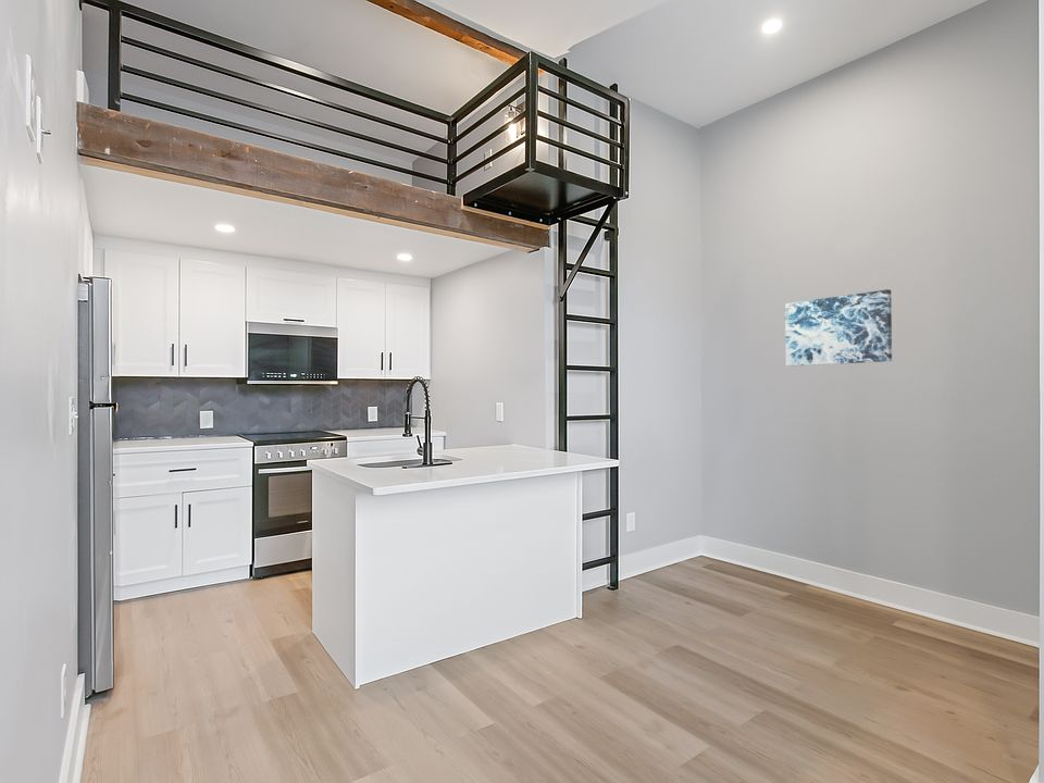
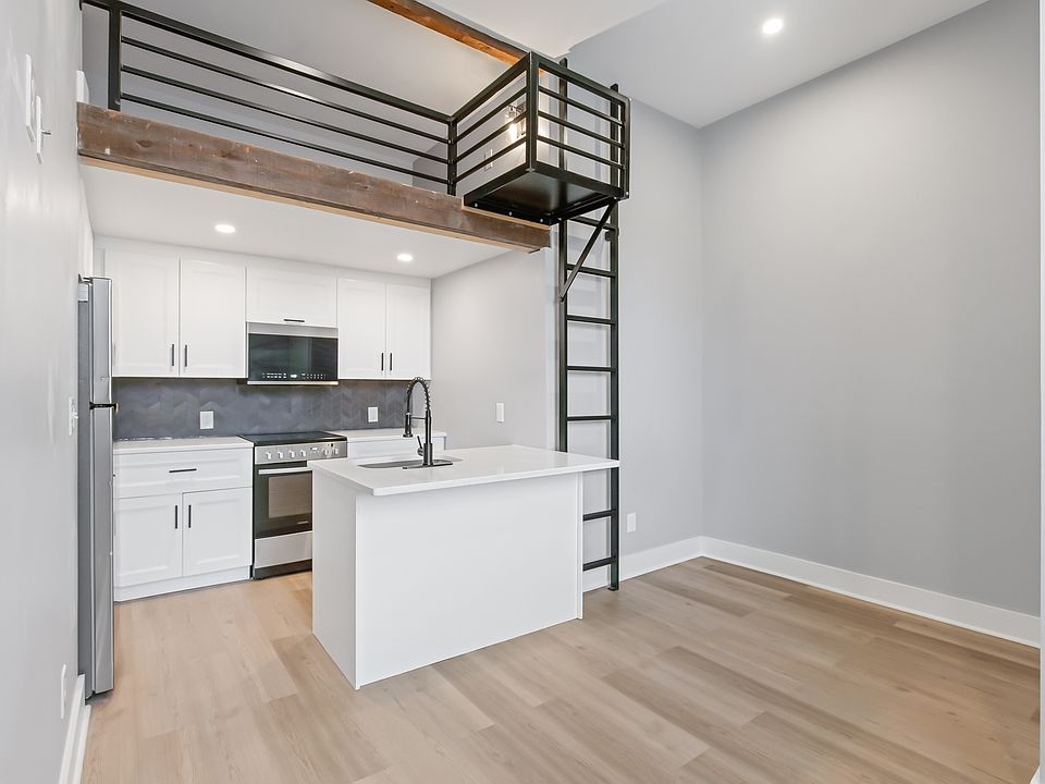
- wall art (834, 331)
